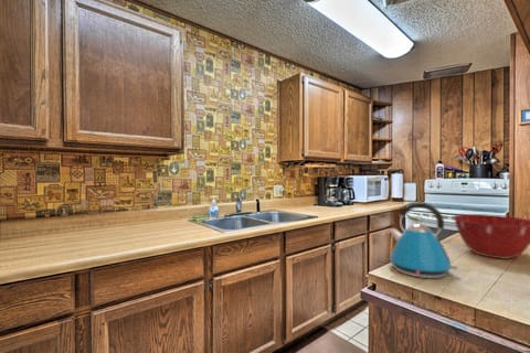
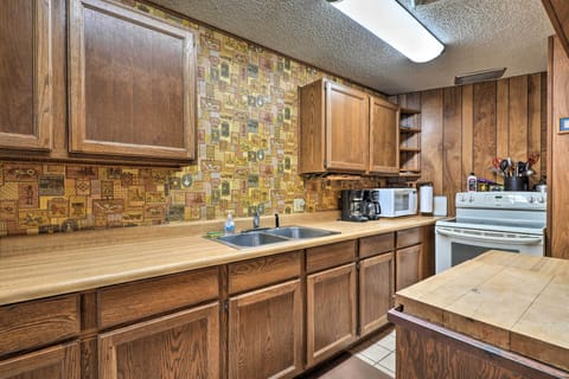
- kettle (421, 236)
- mixing bowl (492, 236)
